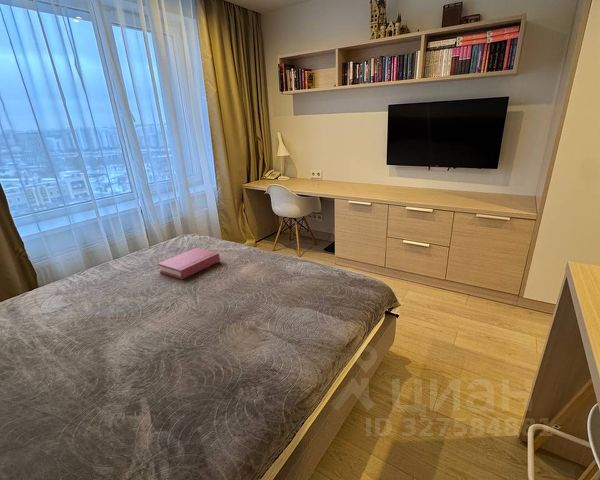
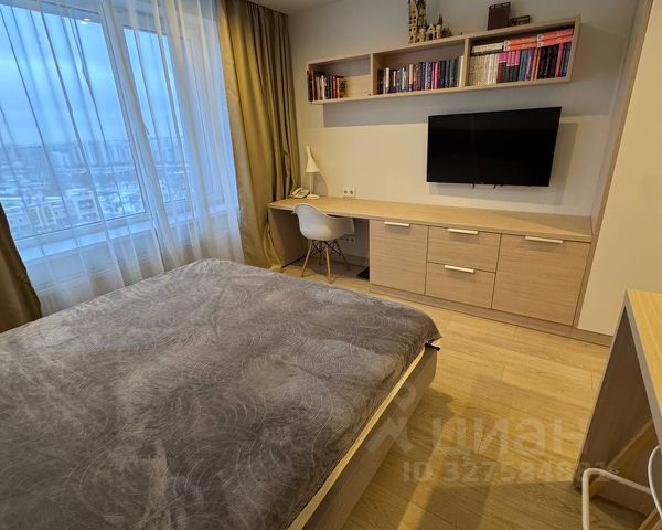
- hardback book (189, 262)
